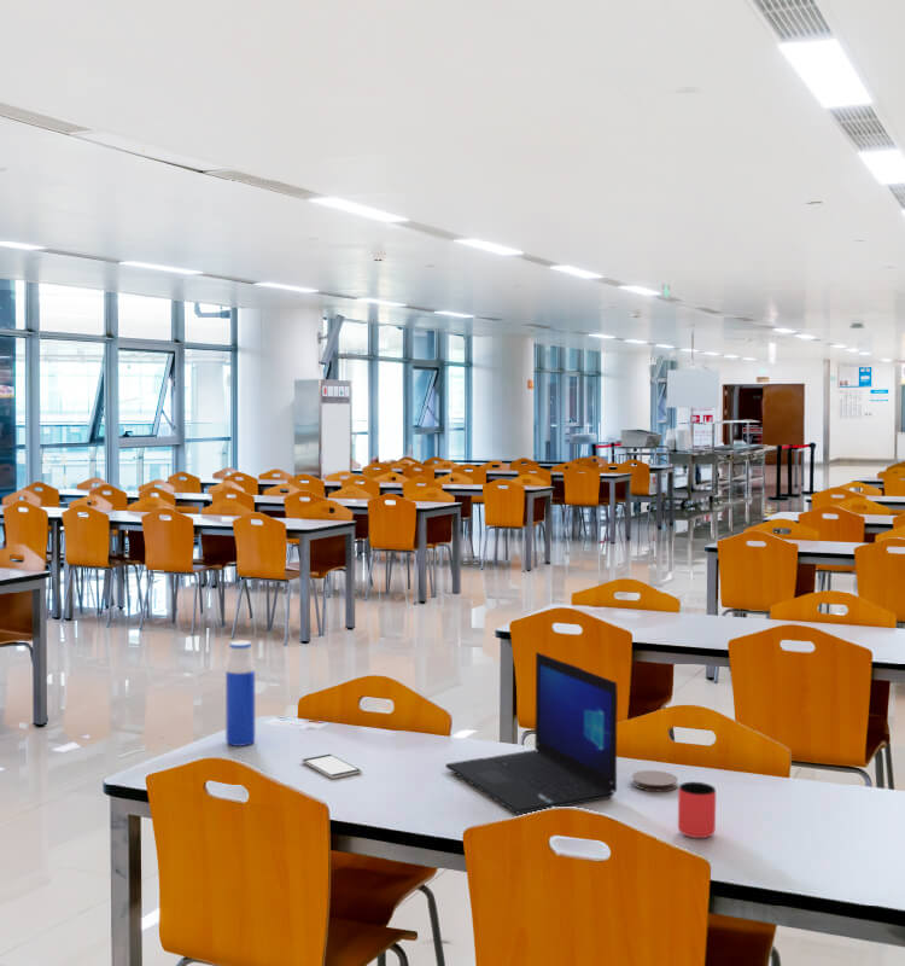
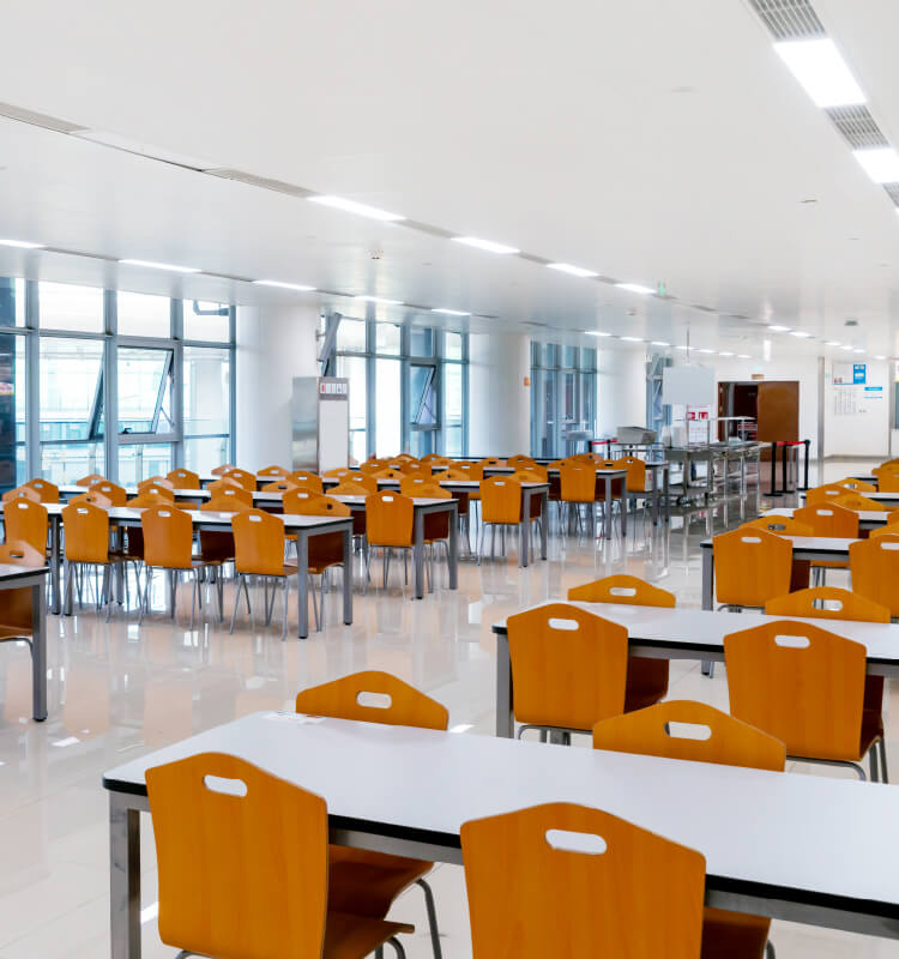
- coaster (654, 780)
- cup (697, 808)
- laptop (536, 727)
- water bottle (240, 692)
- smartphone (331, 766)
